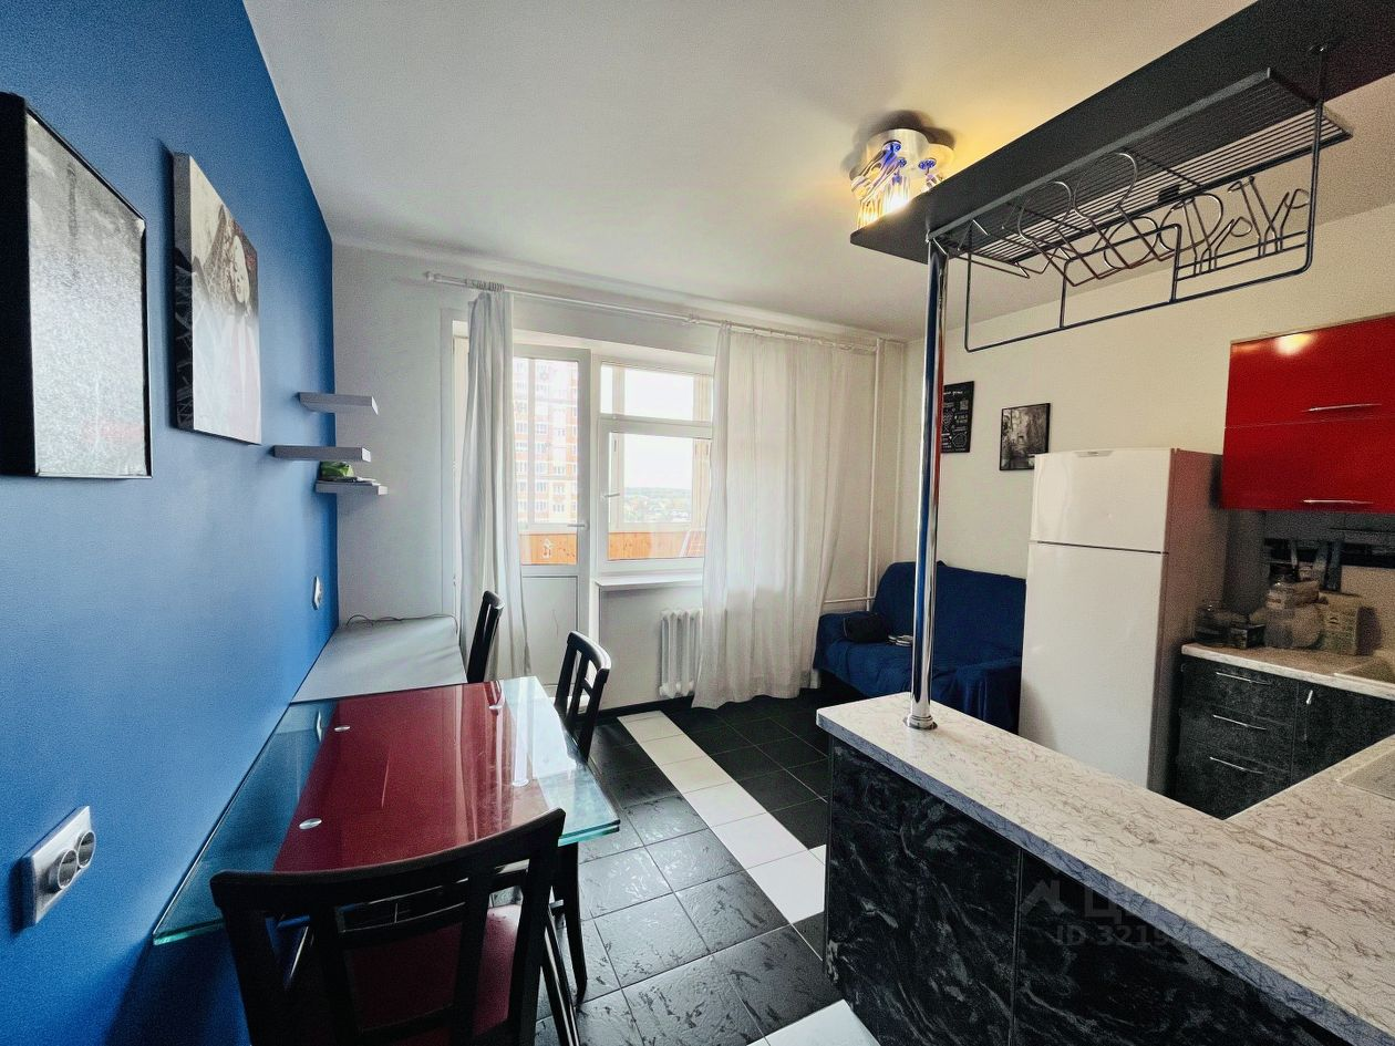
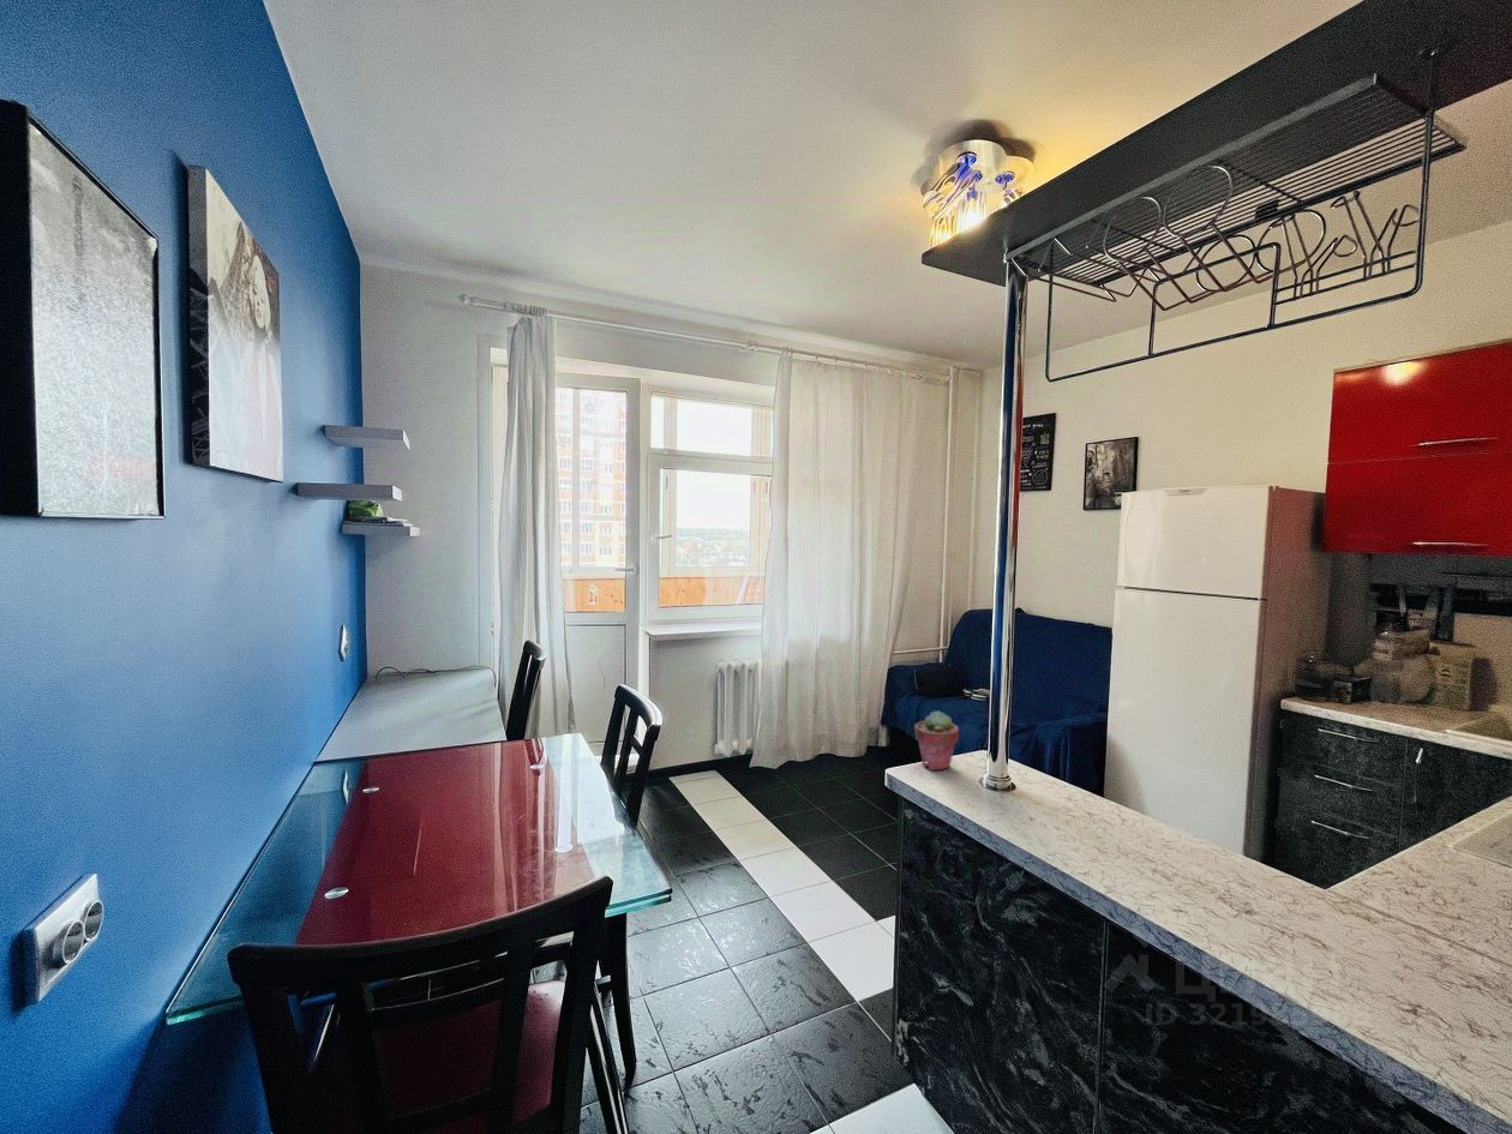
+ potted succulent (936, 737)
